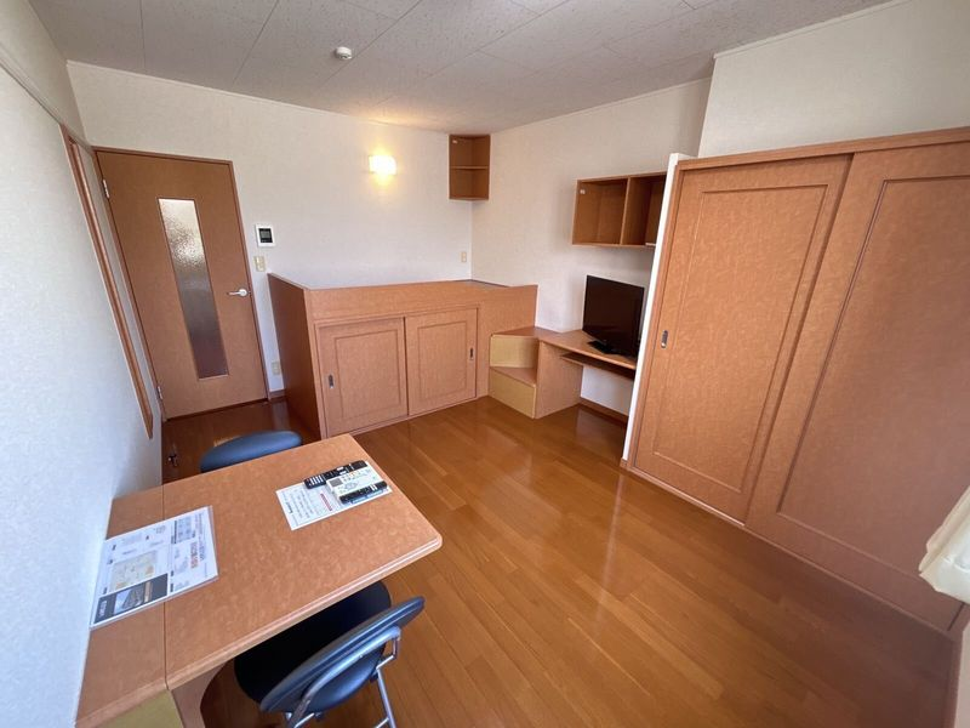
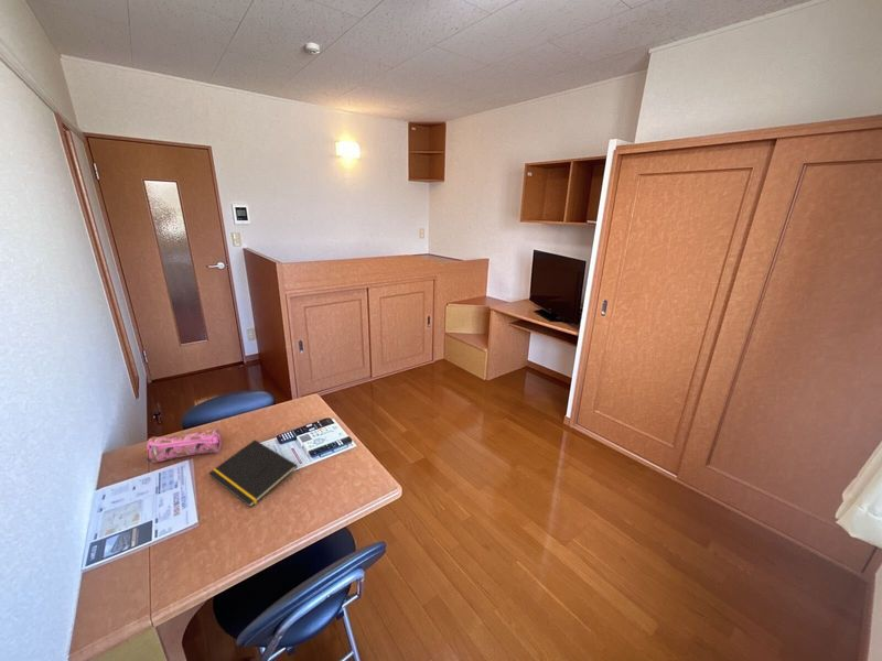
+ notepad (252, 469)
+ pencil case (186, 444)
